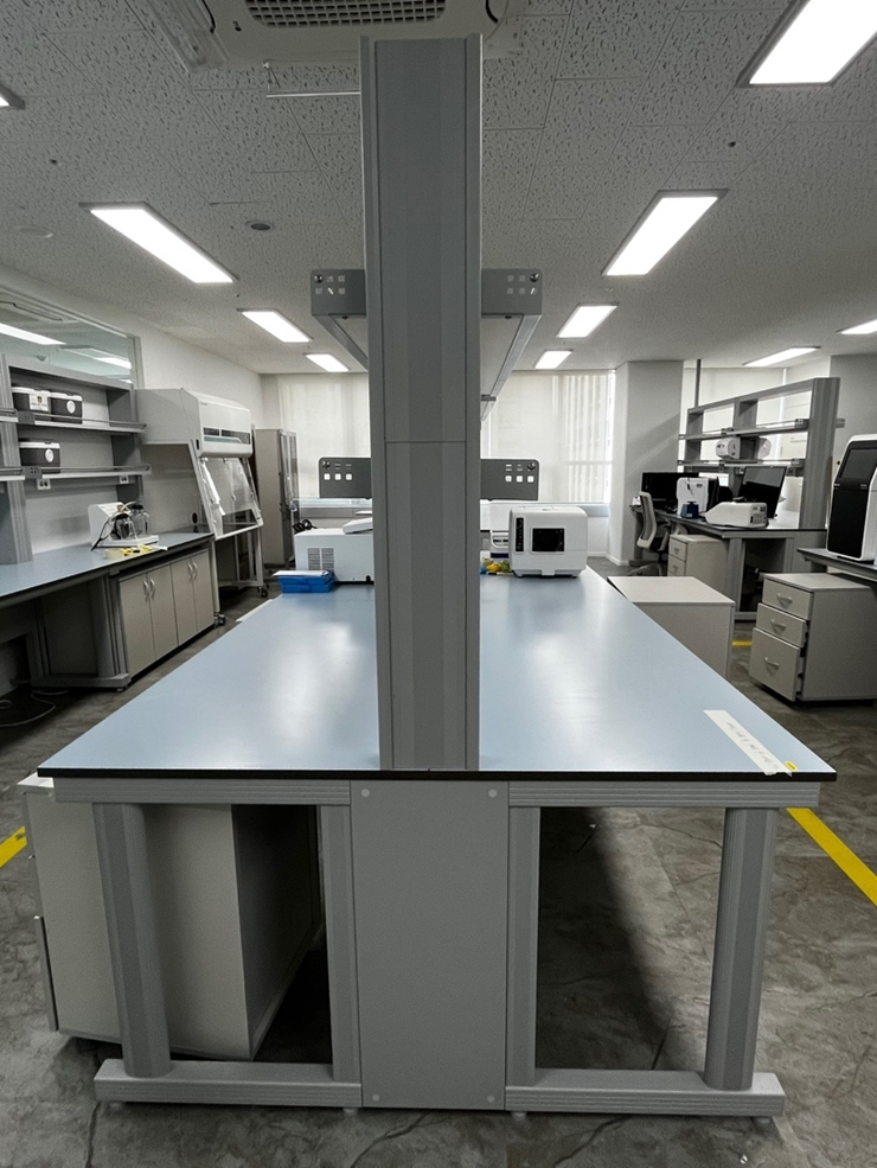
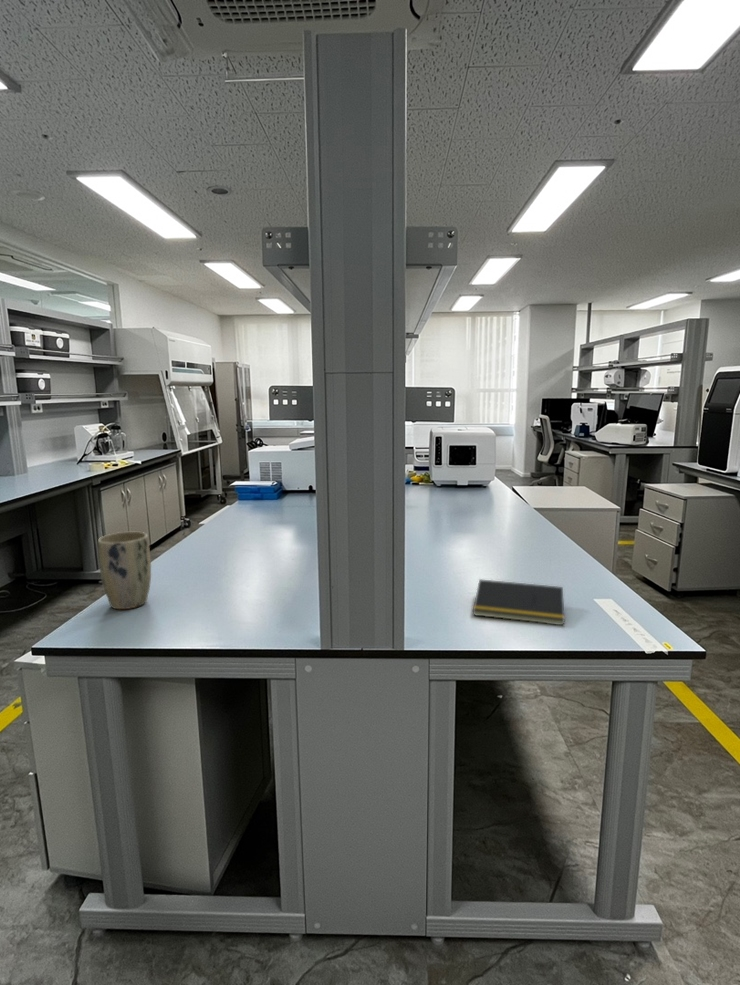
+ notepad (518, 600)
+ plant pot (126, 570)
